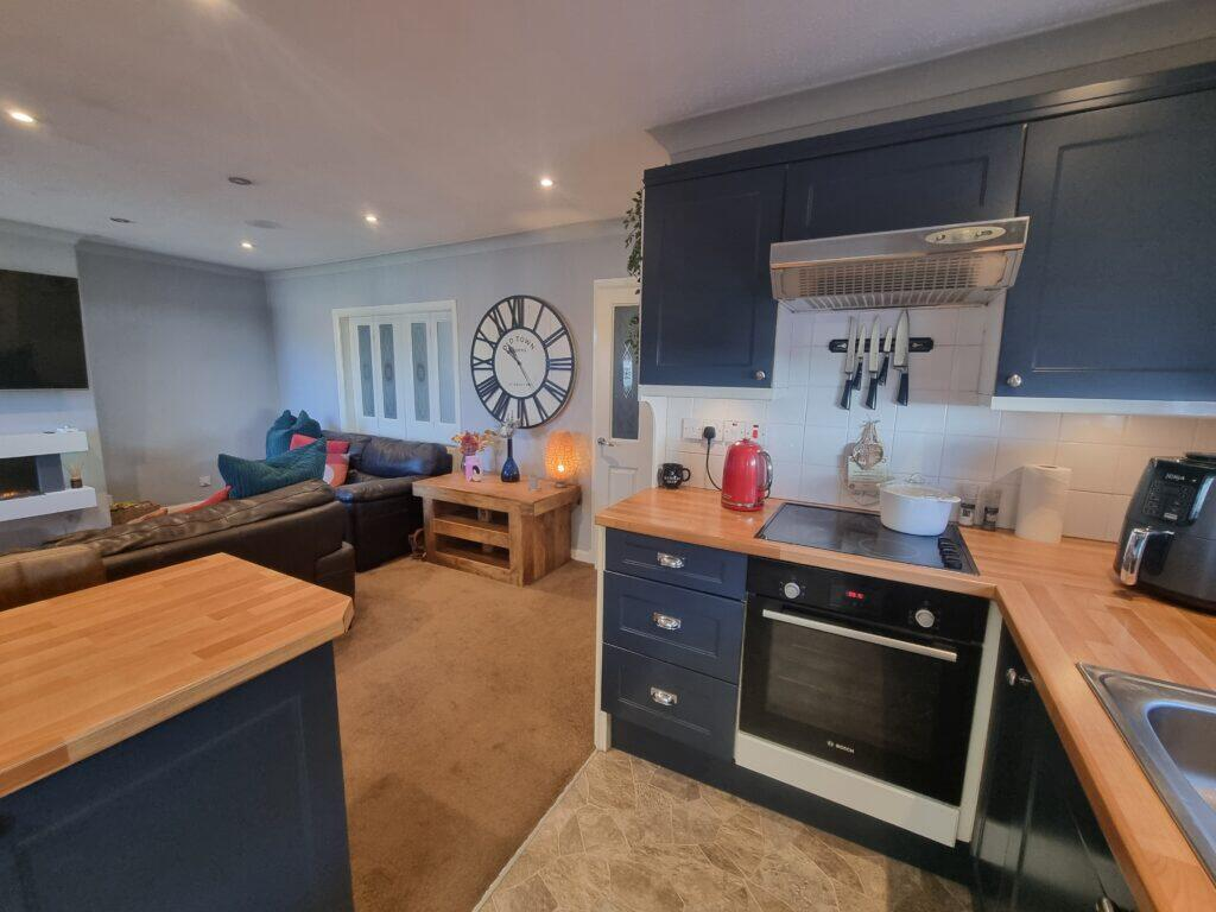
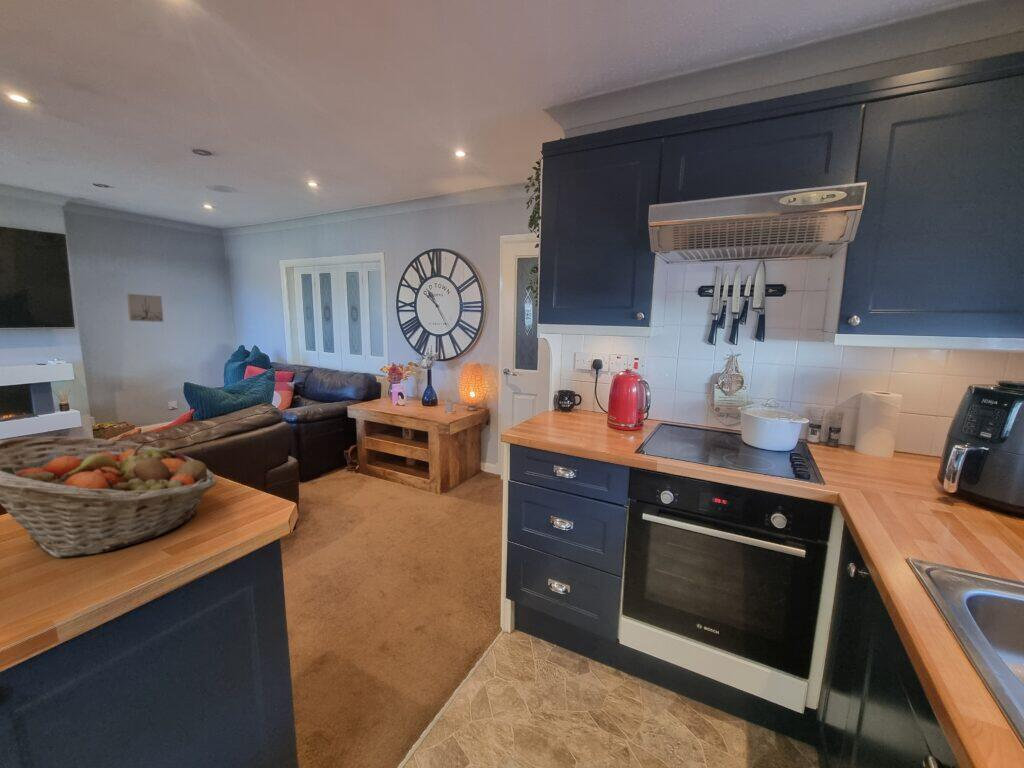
+ wall art (145, 308)
+ fruit basket (109, 480)
